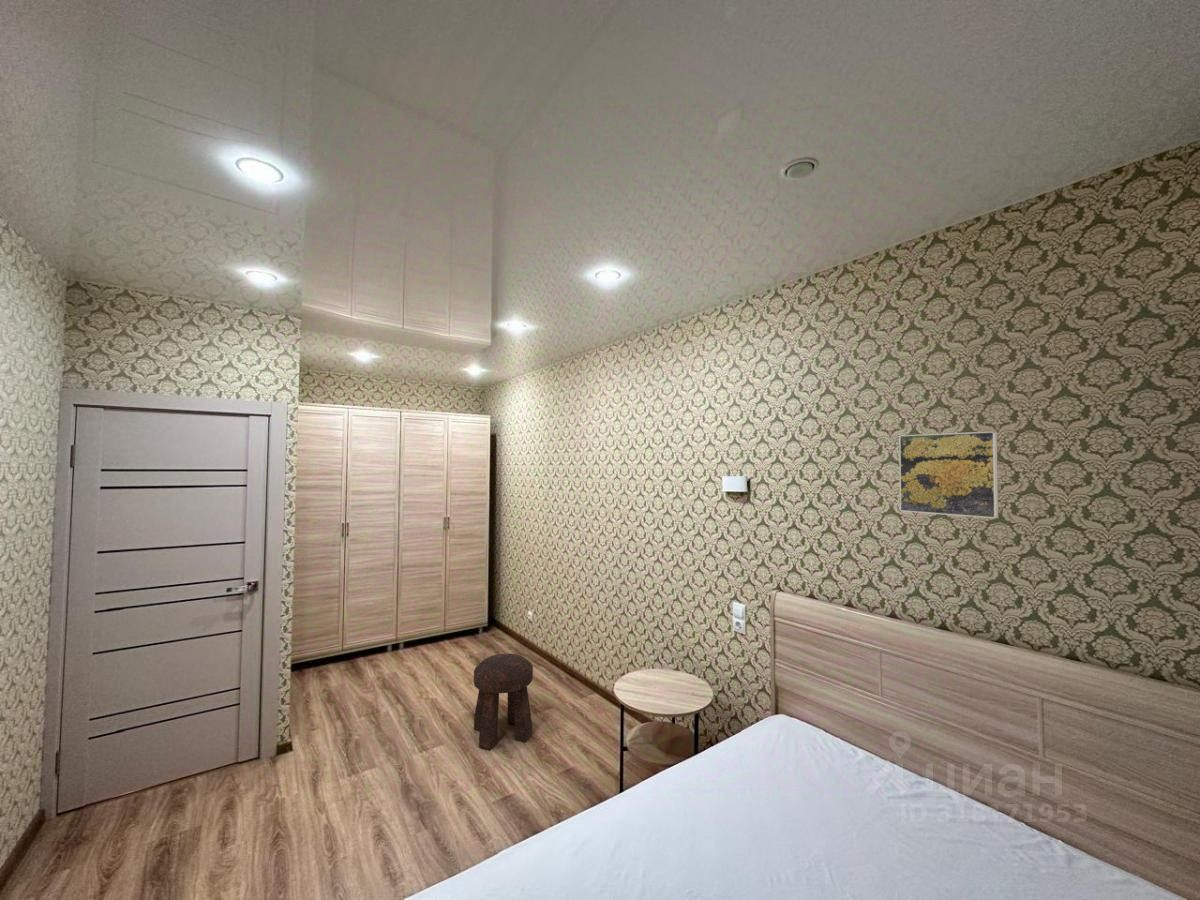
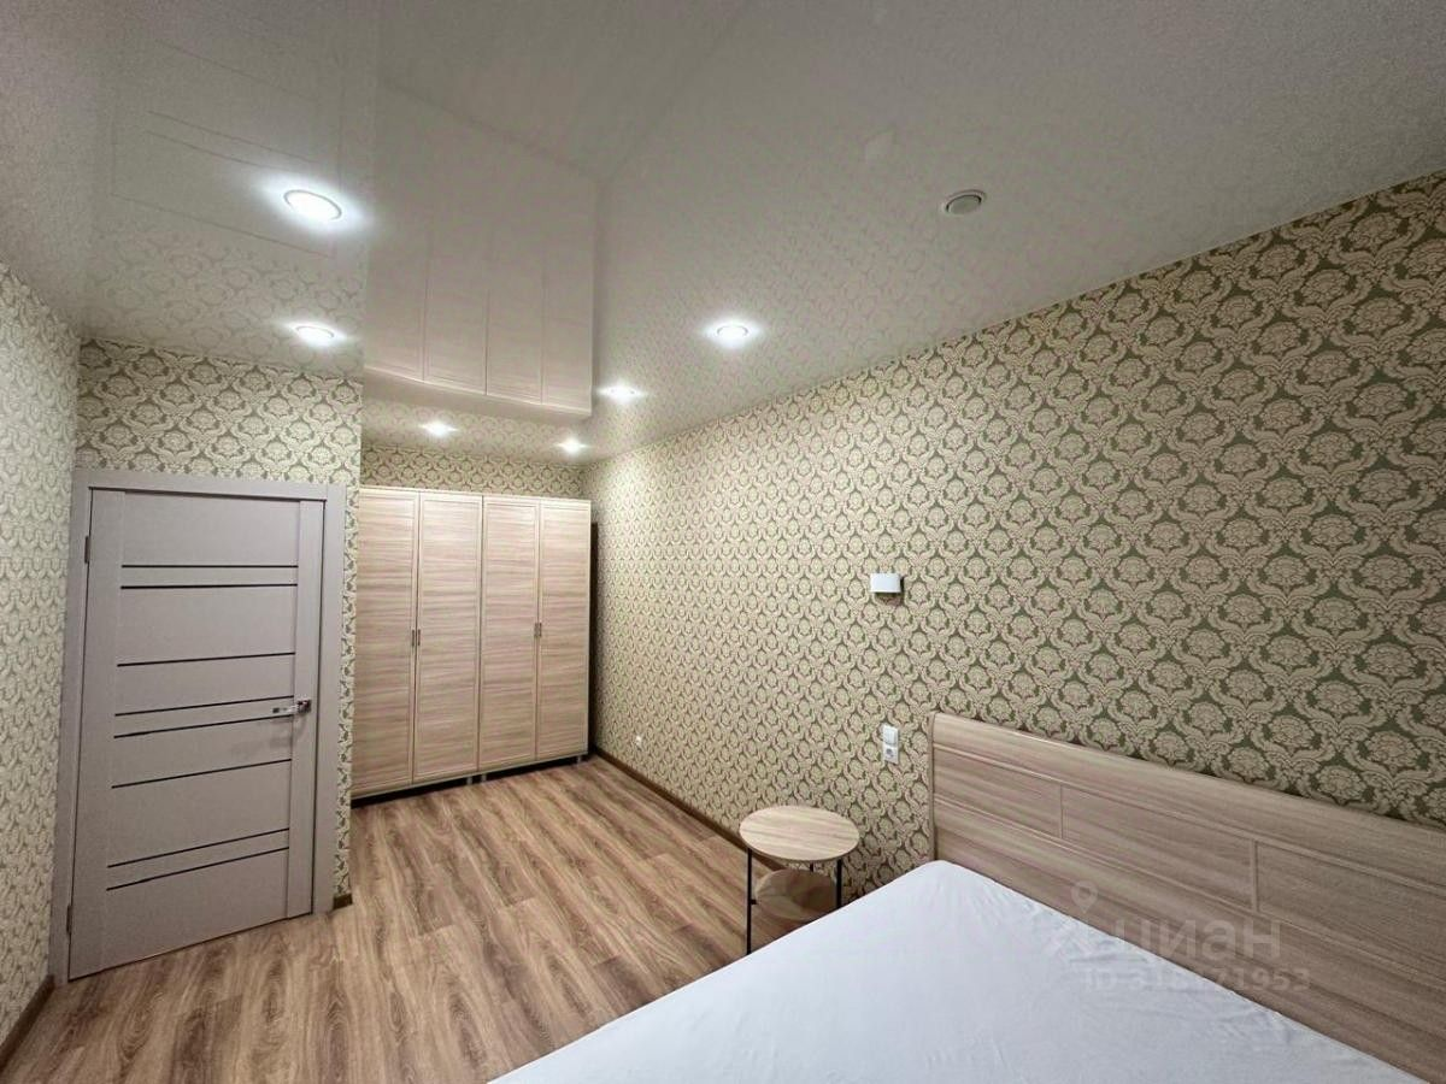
- stool (503, 692)
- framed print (945, 473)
